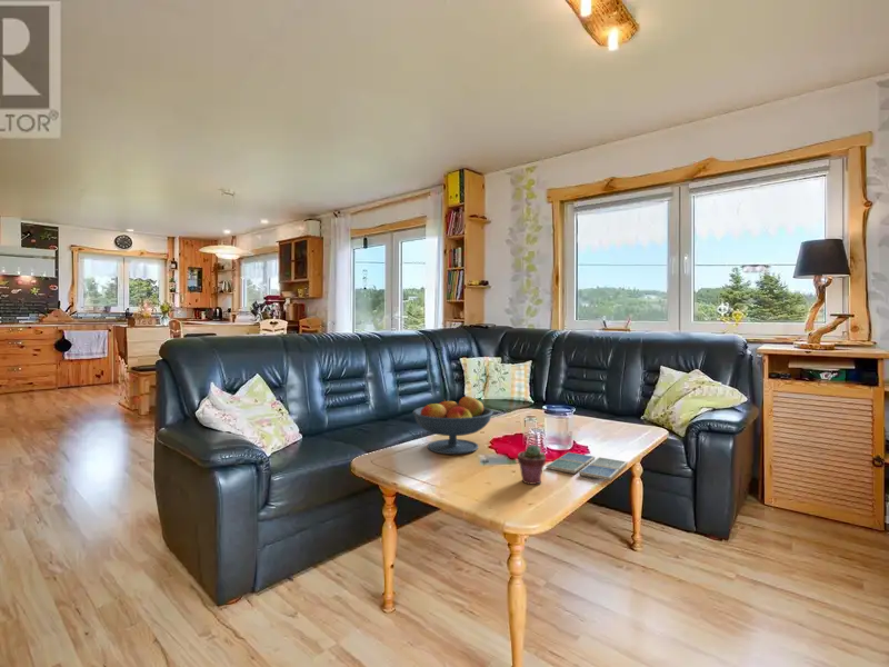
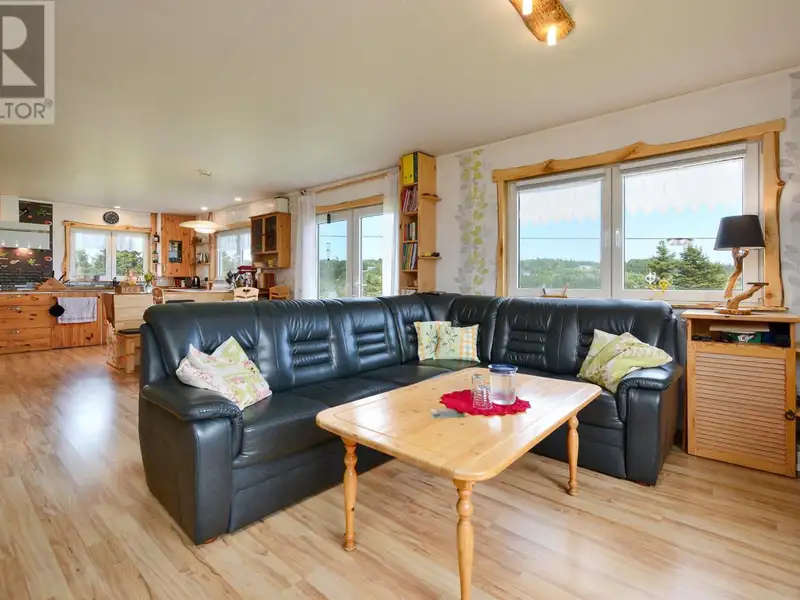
- drink coaster (587, 464)
- fruit bowl (452, 422)
- potted succulent (531, 462)
